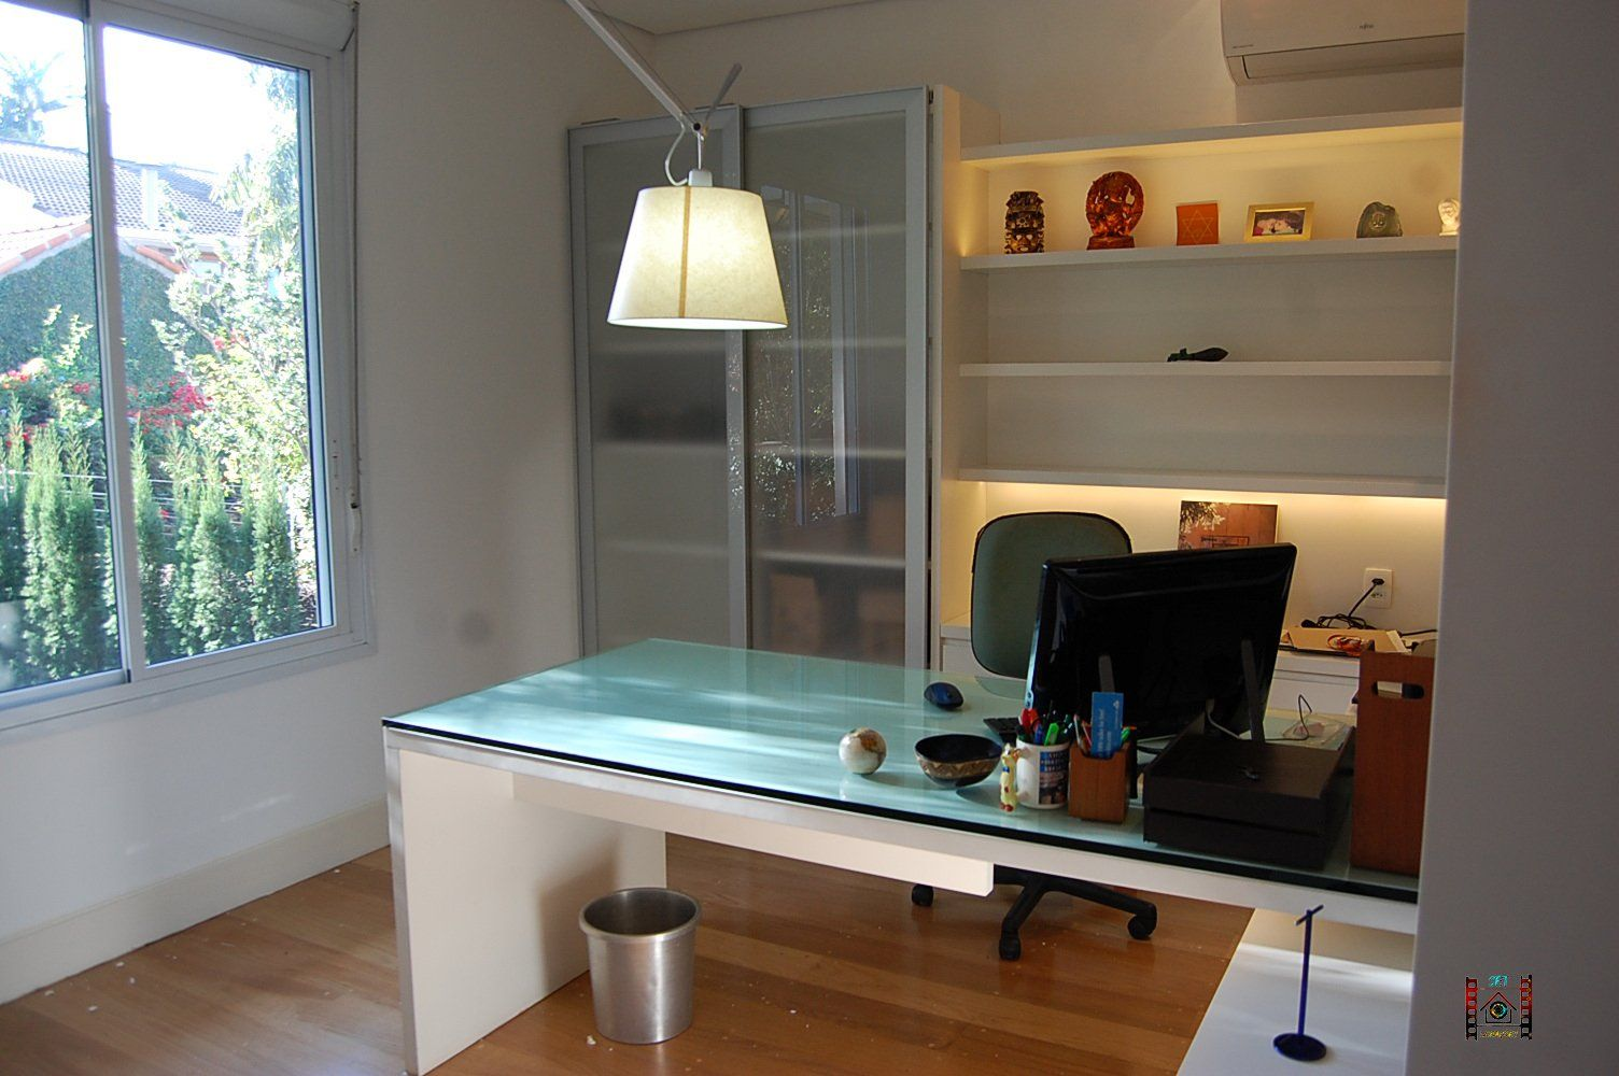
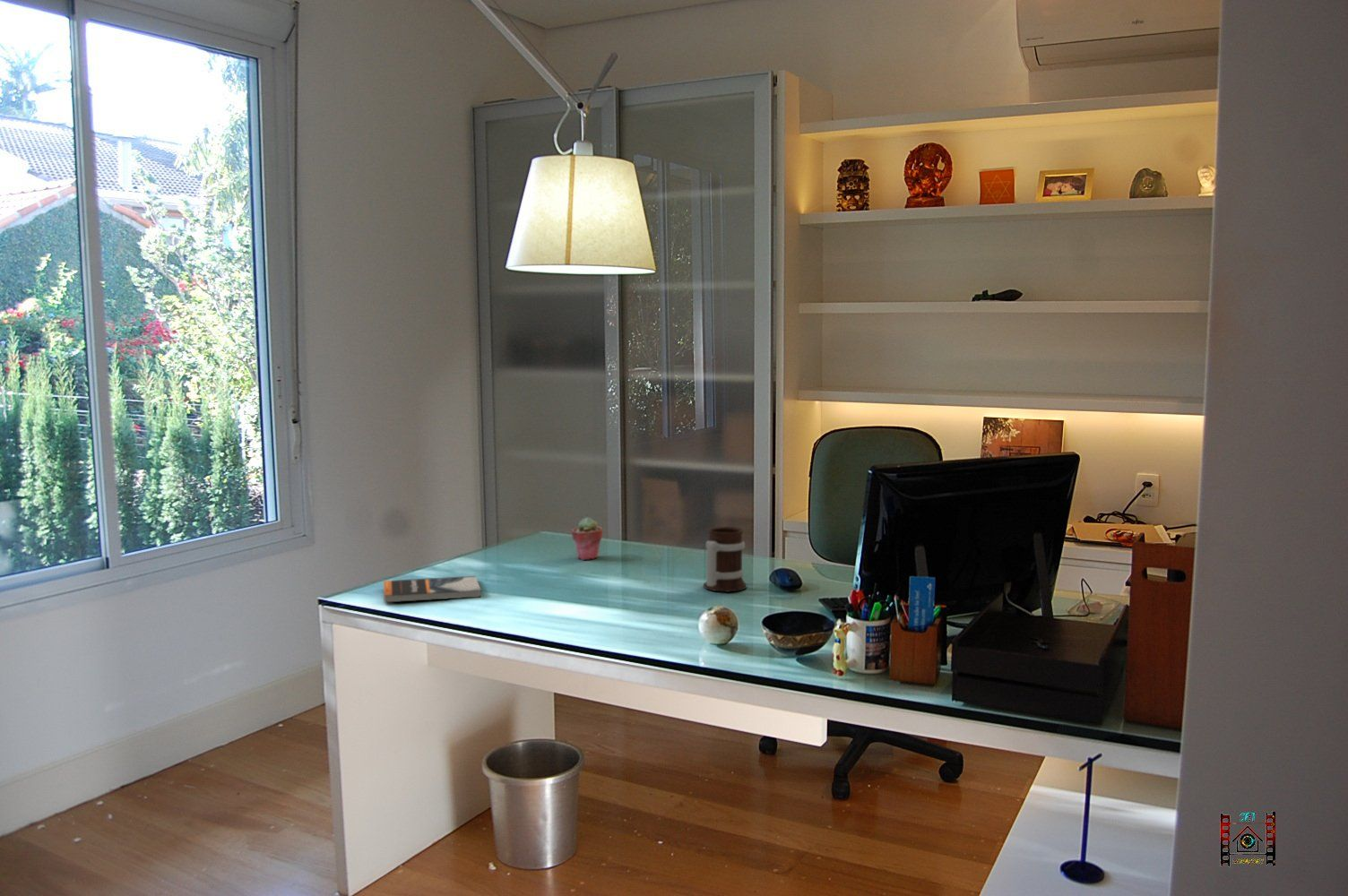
+ book (431, 588)
+ mug (721, 558)
+ potted succulent (587, 537)
